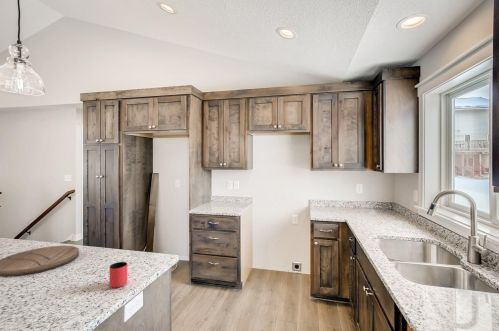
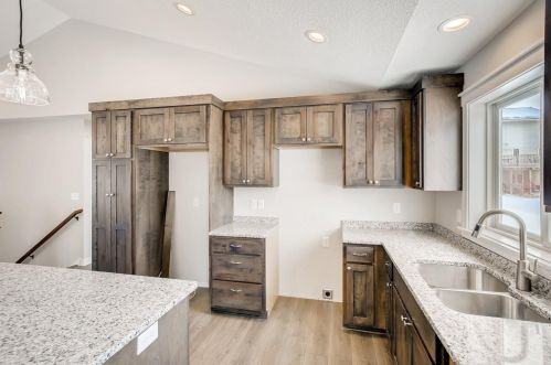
- cup (117, 273)
- cutting board (39, 258)
